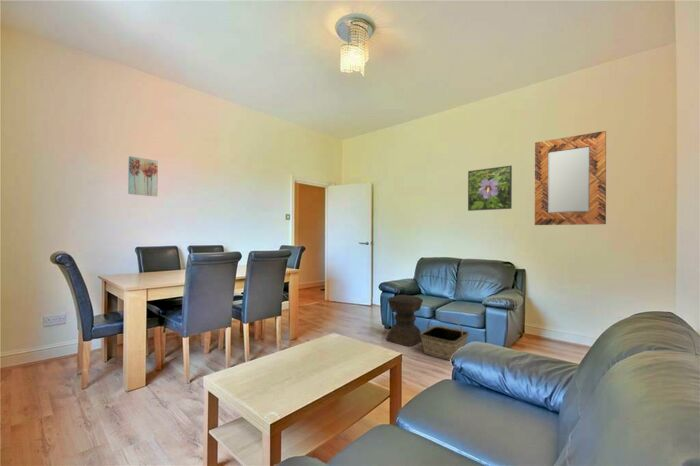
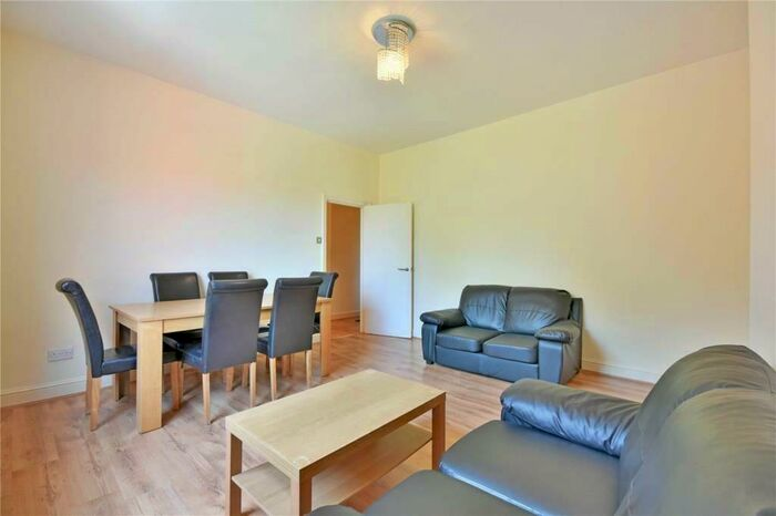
- wall art (143, 176)
- basket (444, 334)
- home mirror (568, 181)
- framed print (488, 189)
- stool (405, 318)
